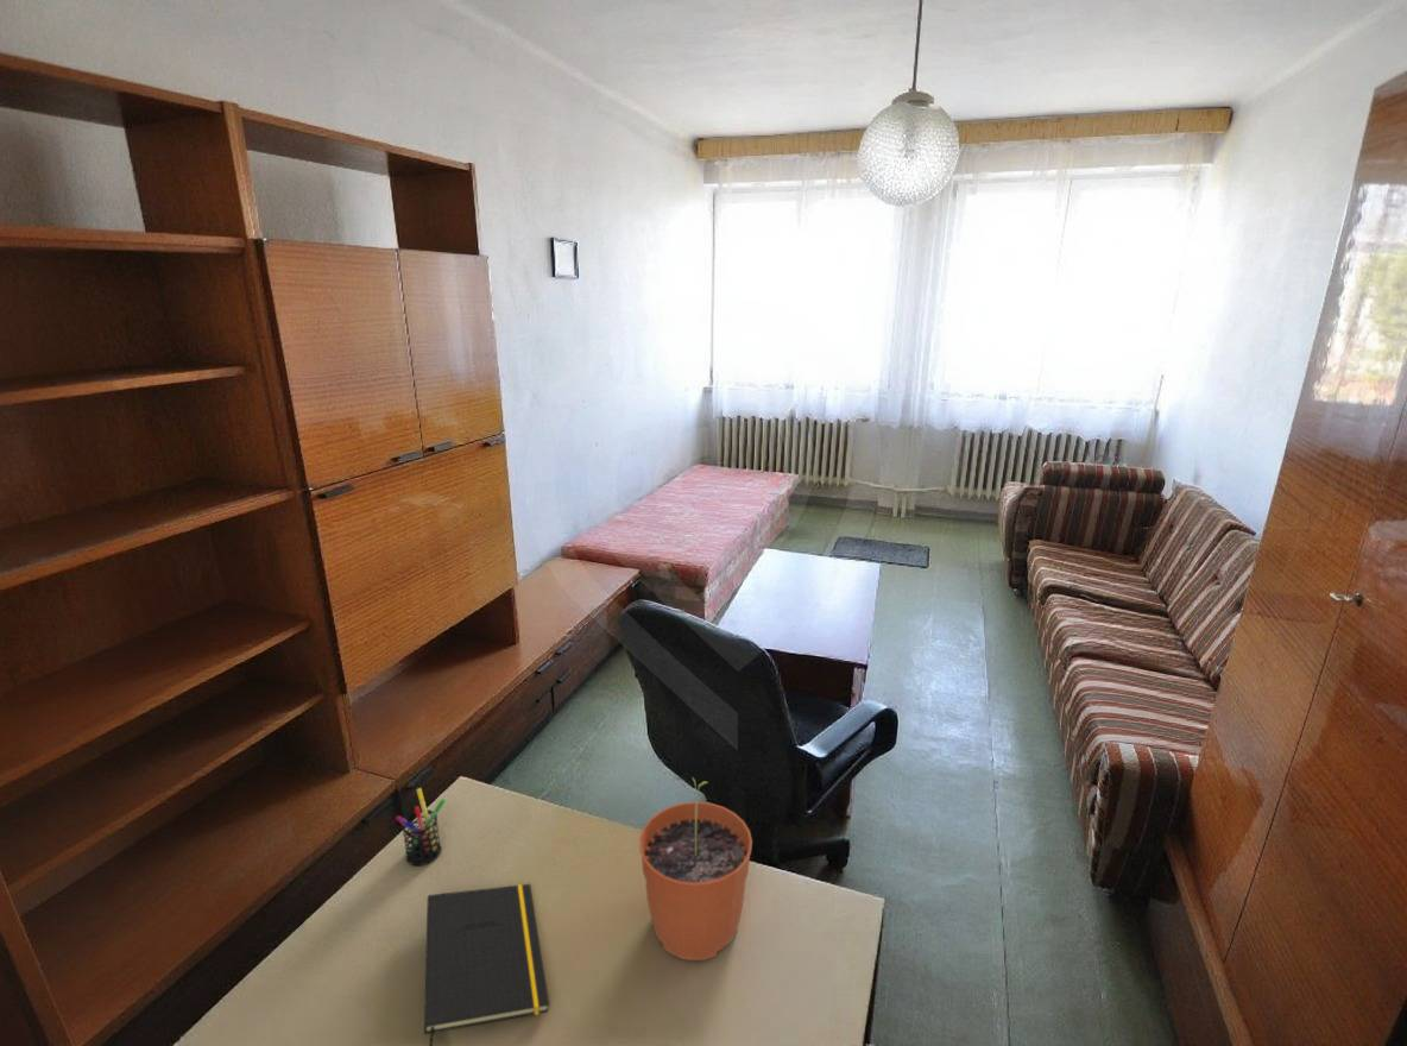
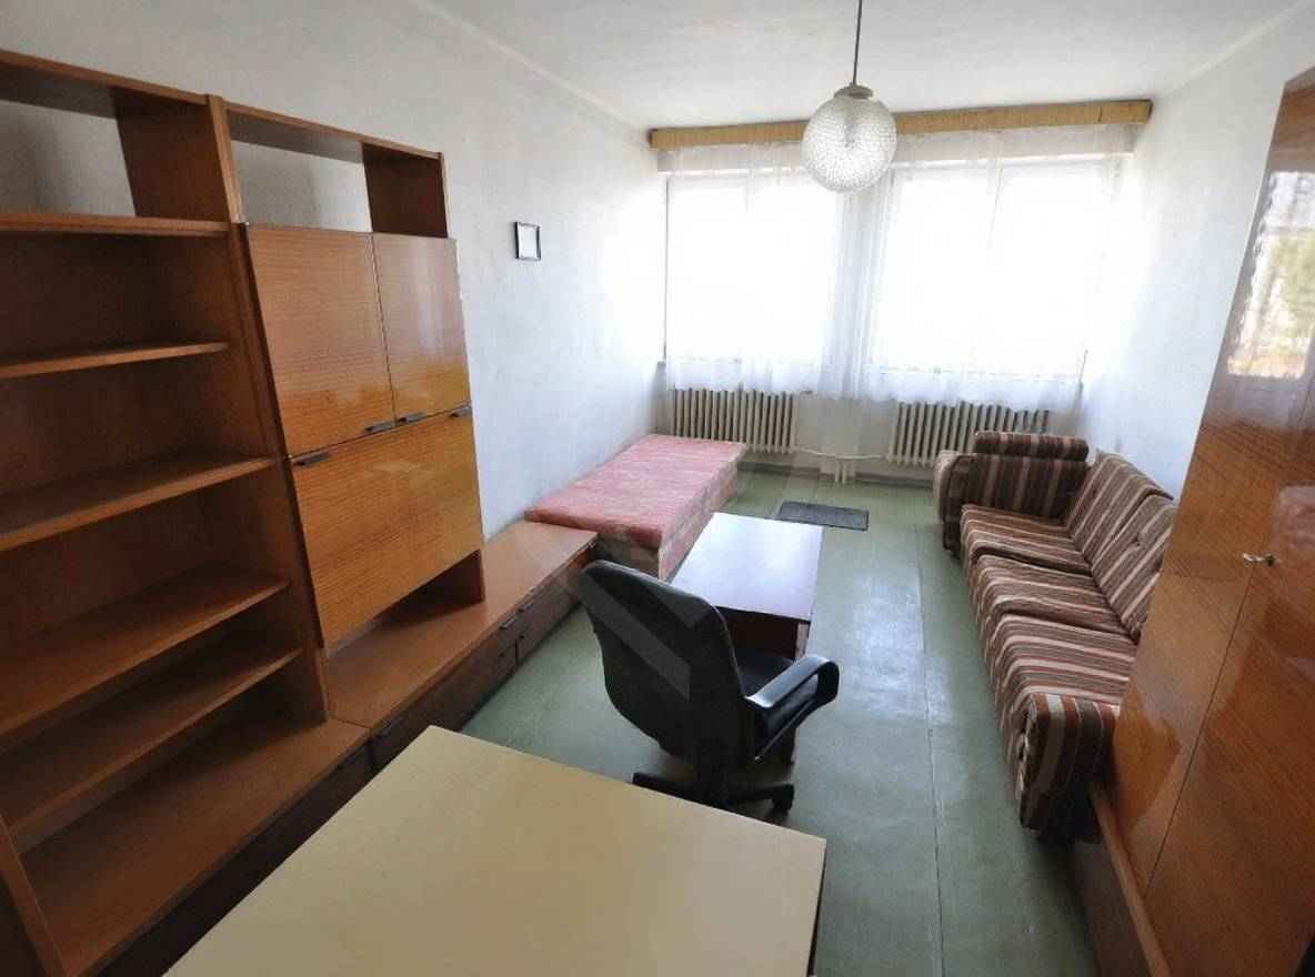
- notepad (484, 949)
- plant pot (695, 861)
- pen holder (424, 825)
